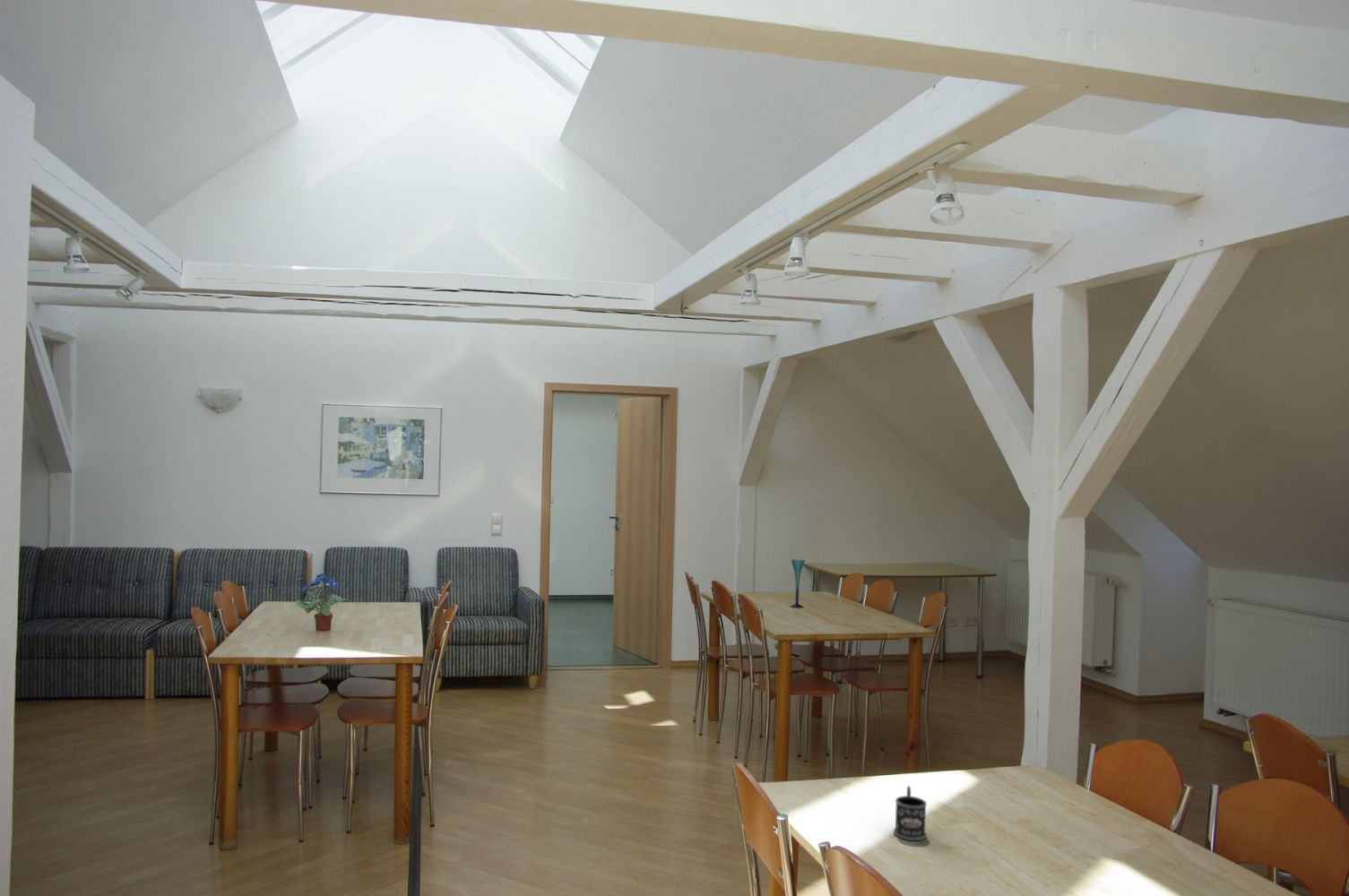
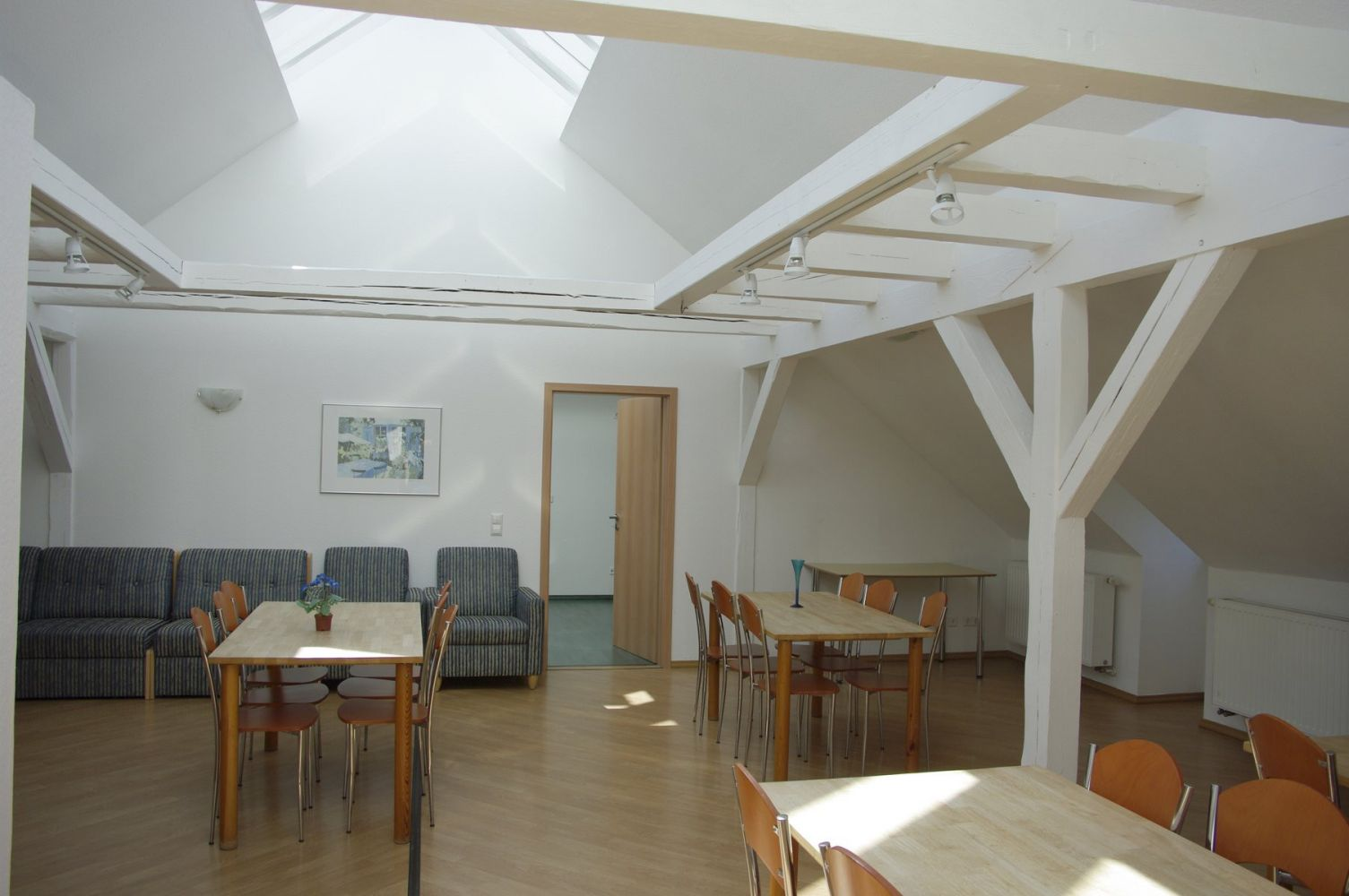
- mug (910, 811)
